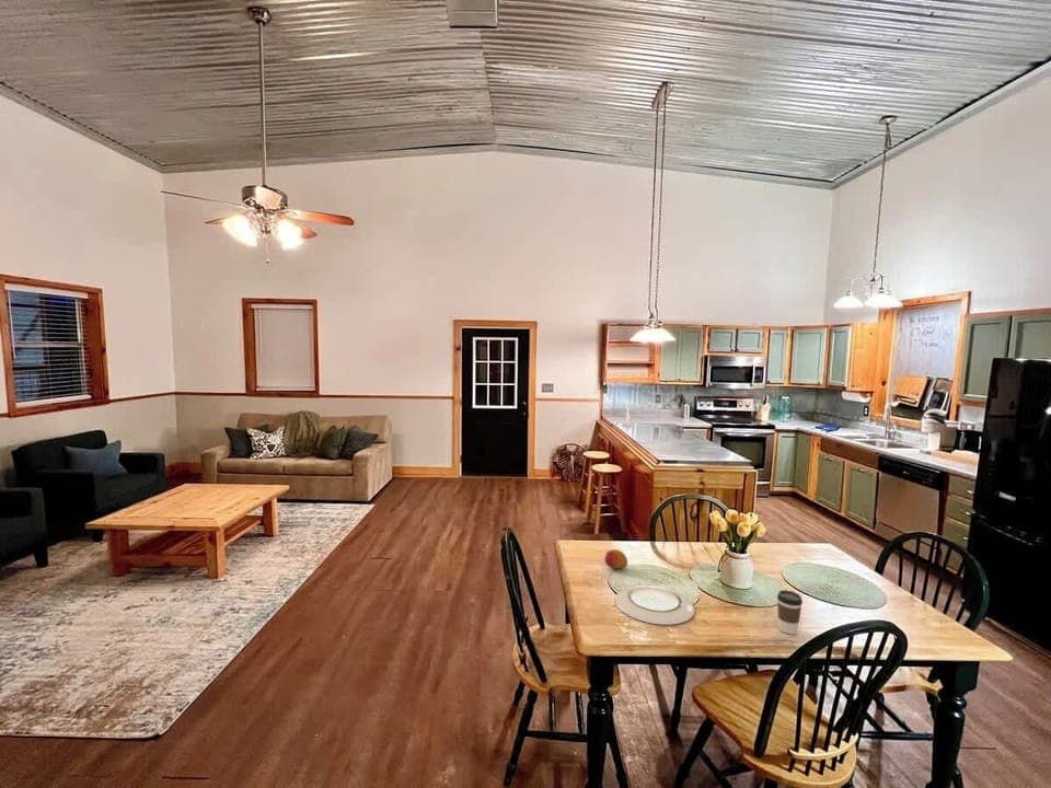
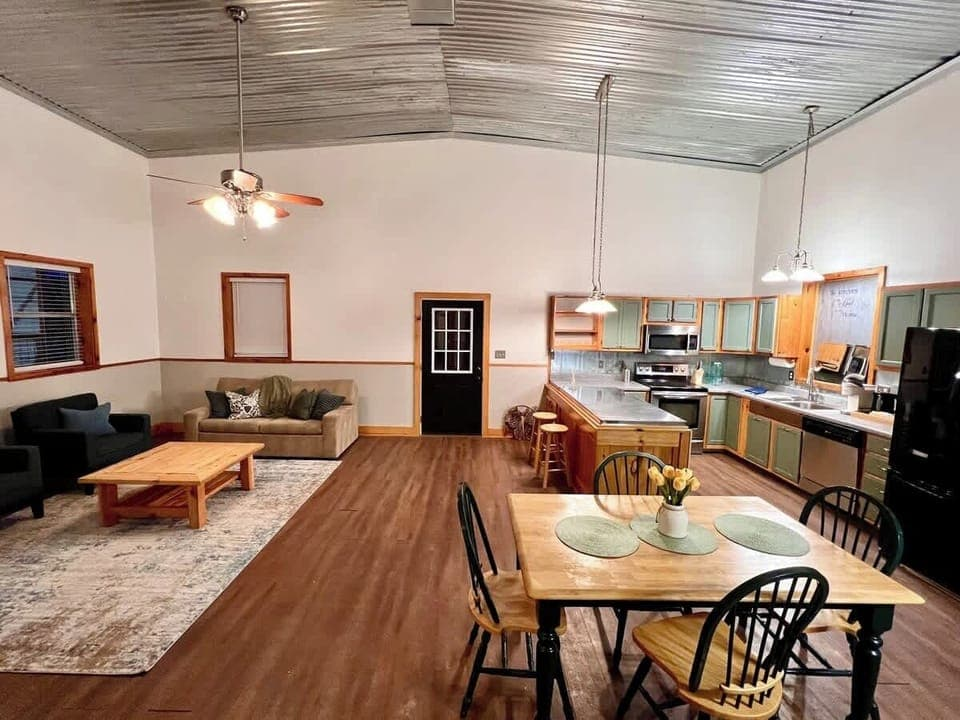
- plate (654, 601)
- fruit (615, 558)
- coffee cup (788, 612)
